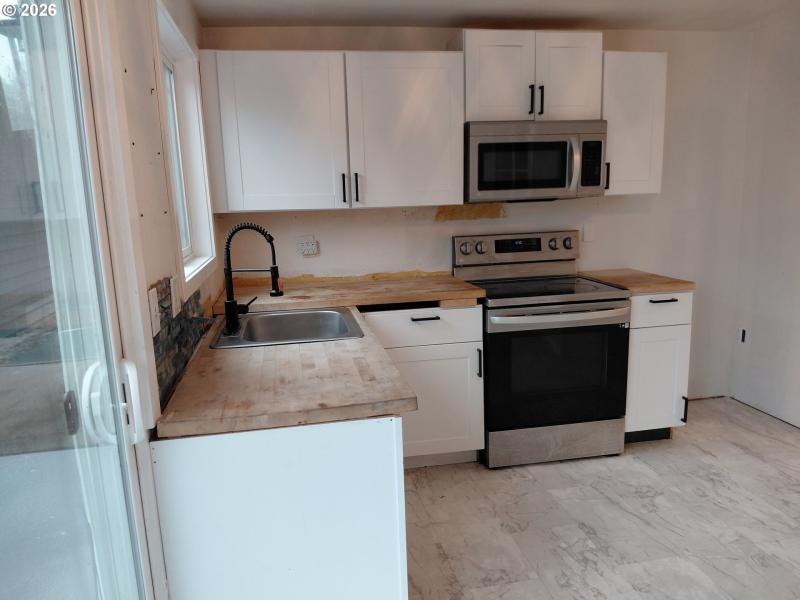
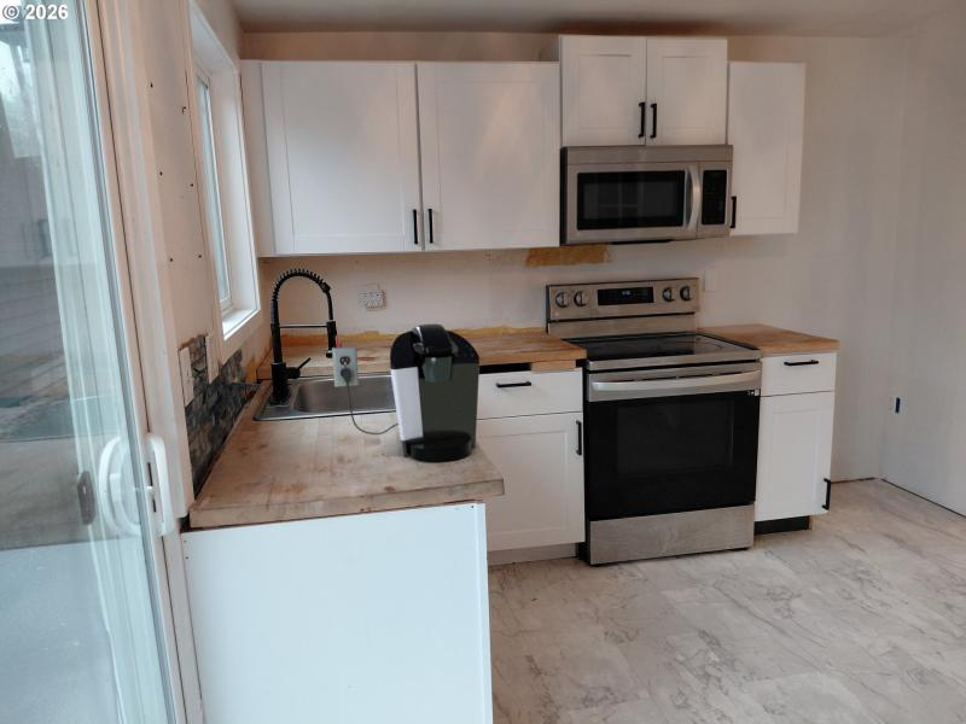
+ coffee maker (409, 389)
